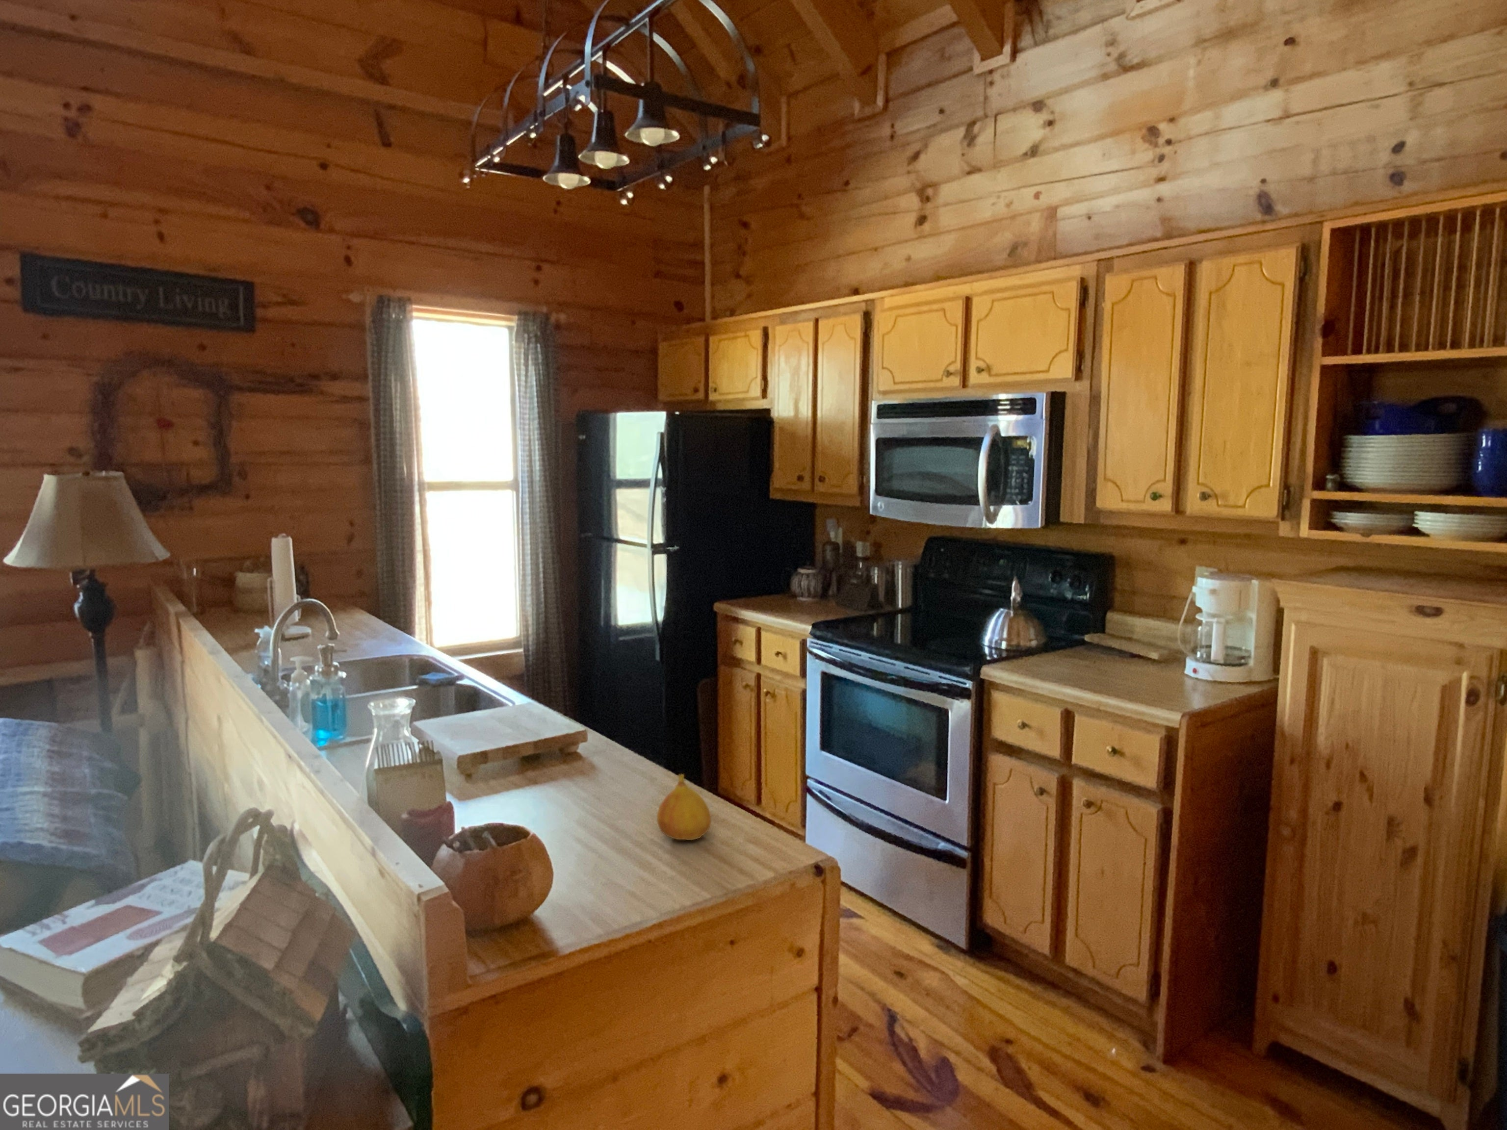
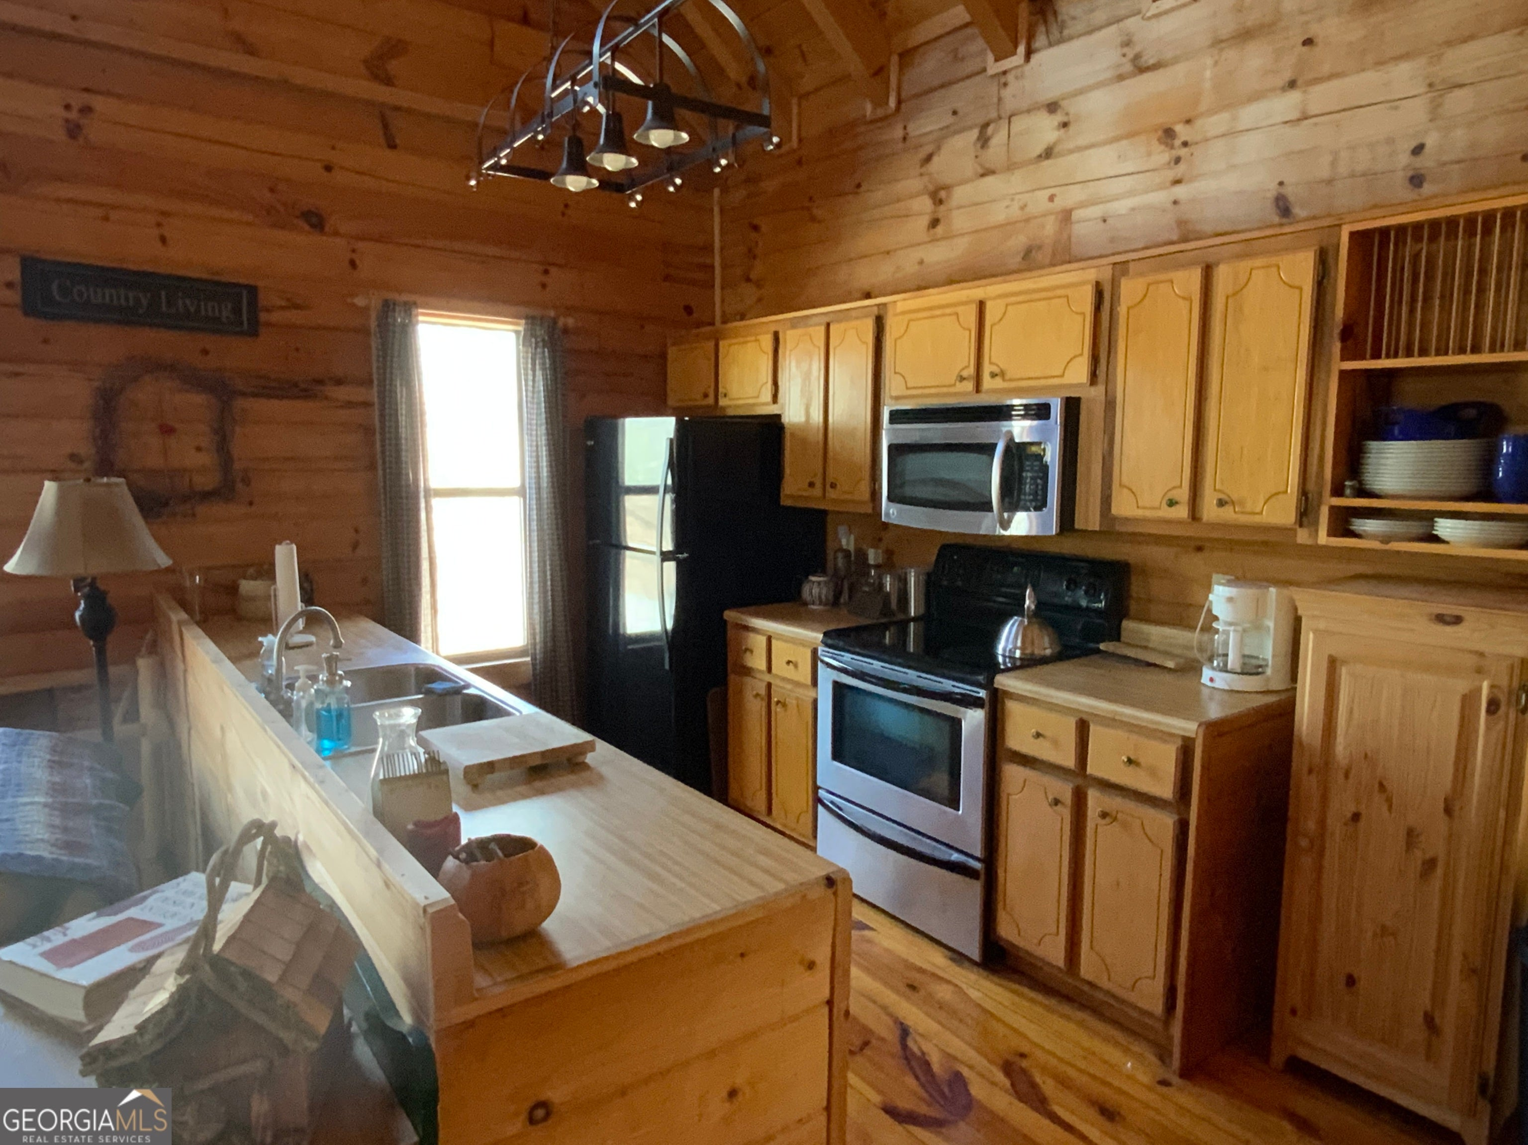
- fruit (683, 805)
